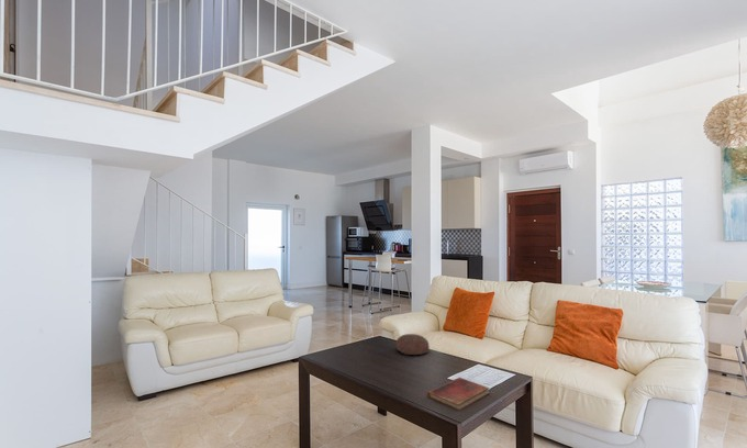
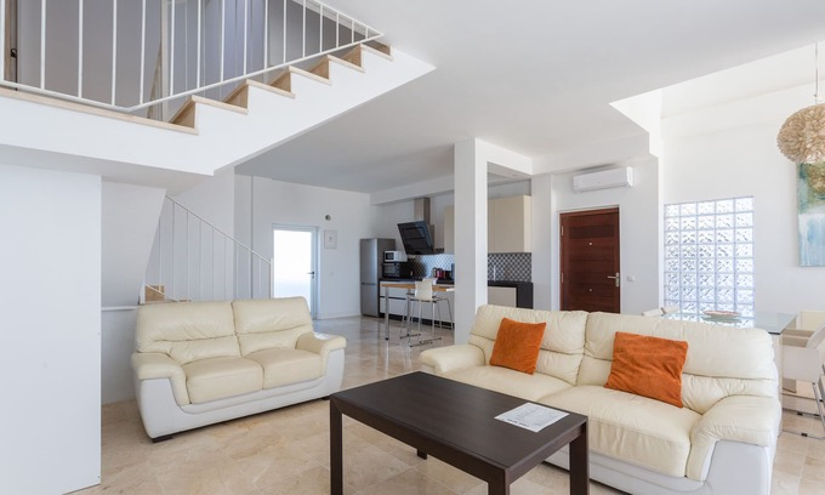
- decorative bowl (412, 343)
- diary (458, 392)
